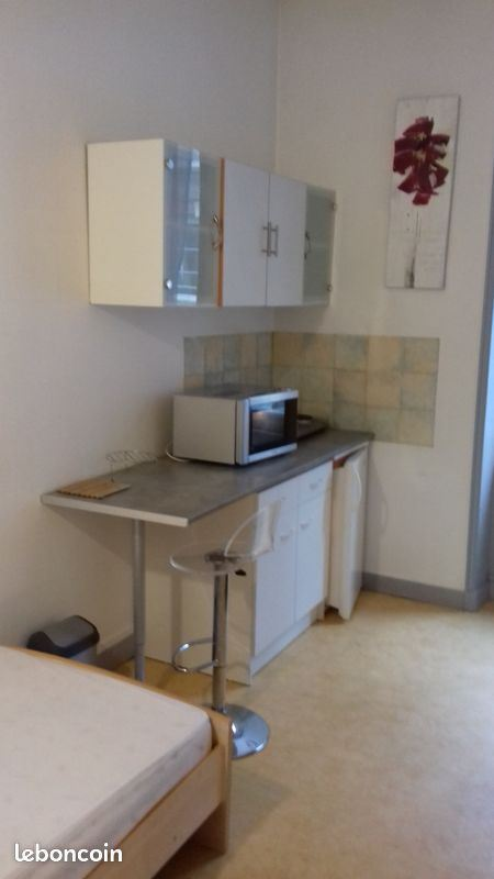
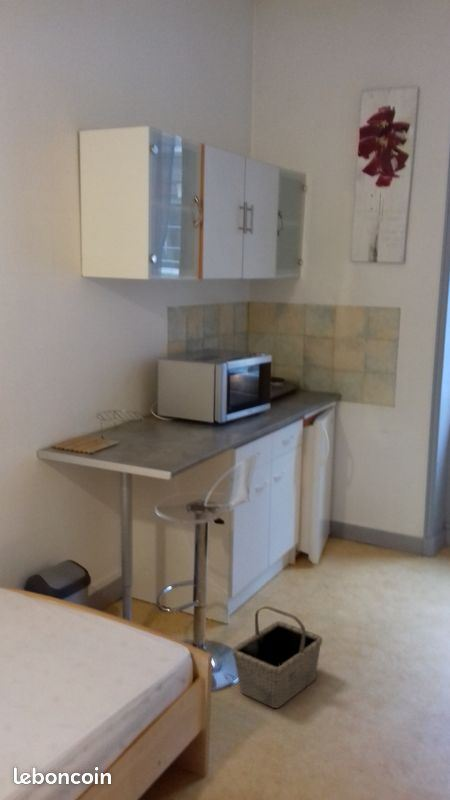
+ basket (278, 648)
